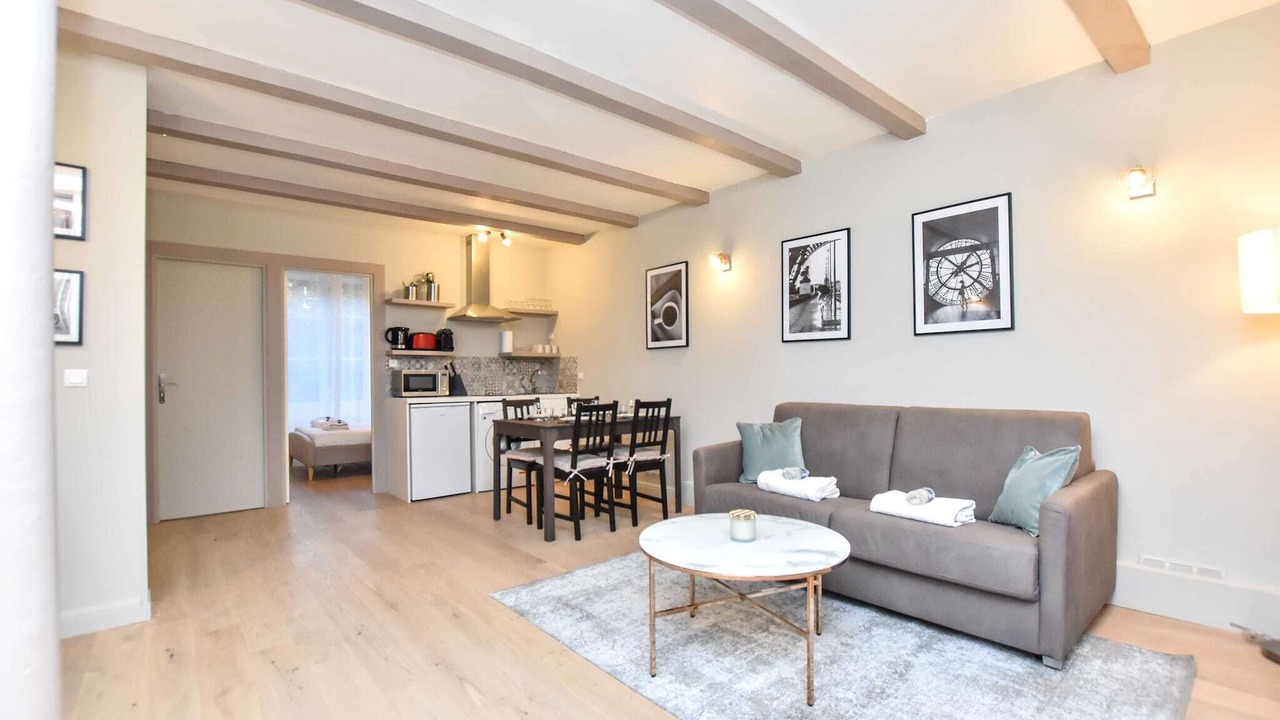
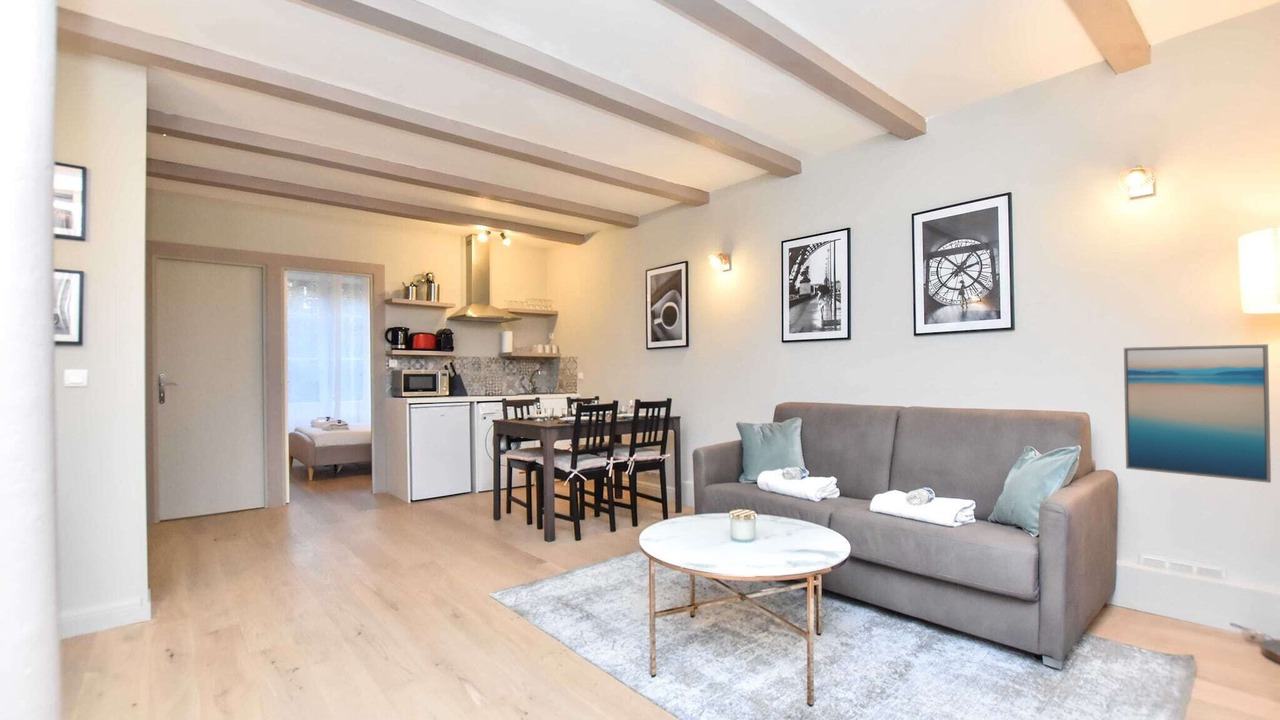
+ wall art (1192, 410)
